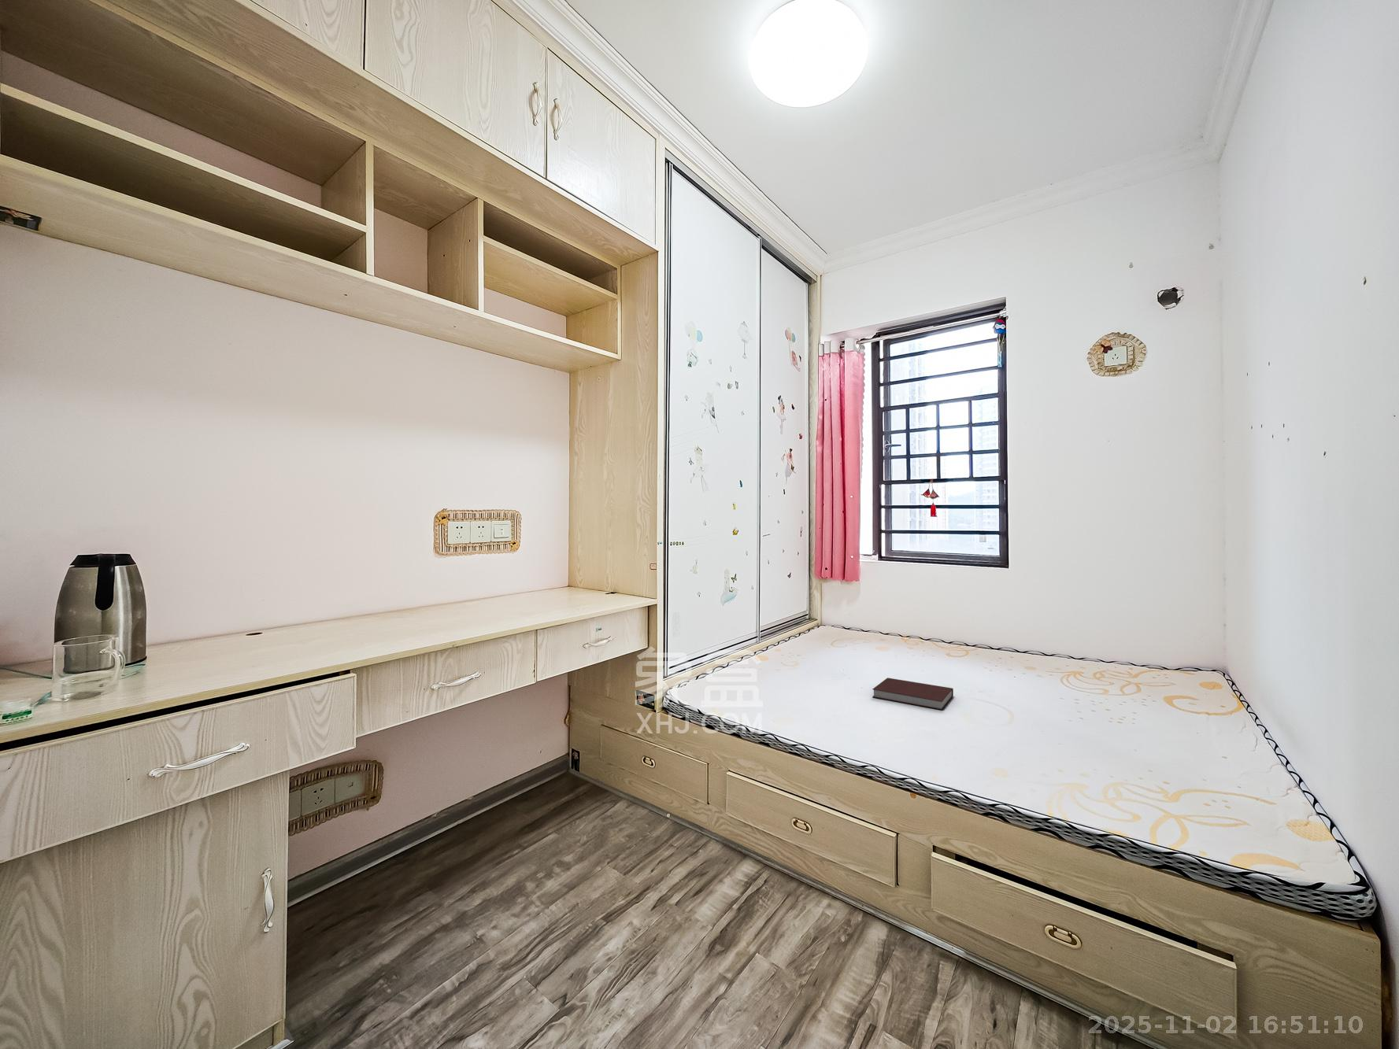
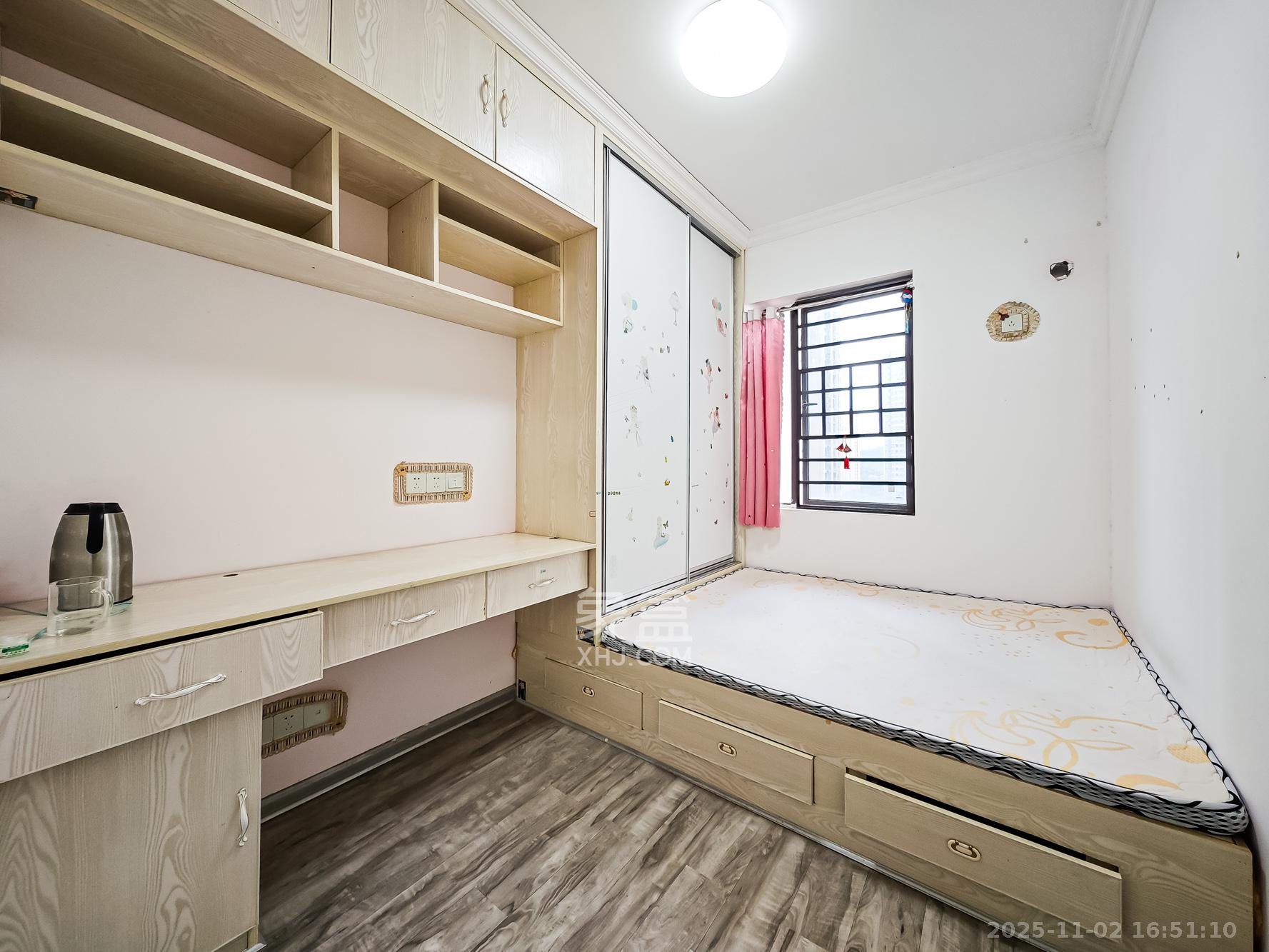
- notebook (913, 692)
